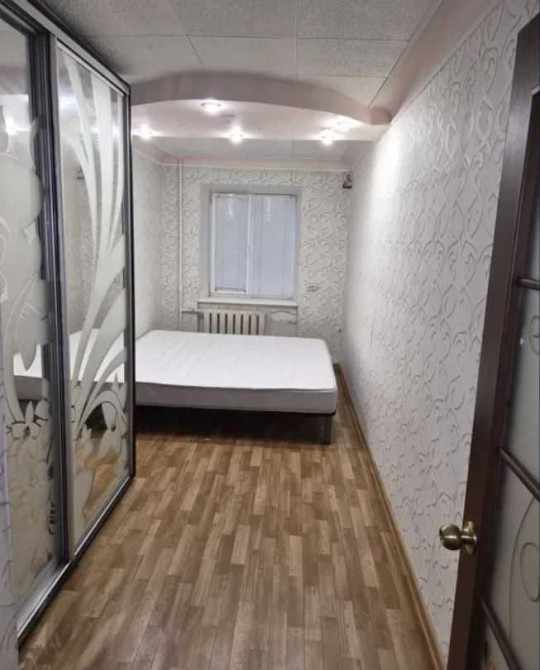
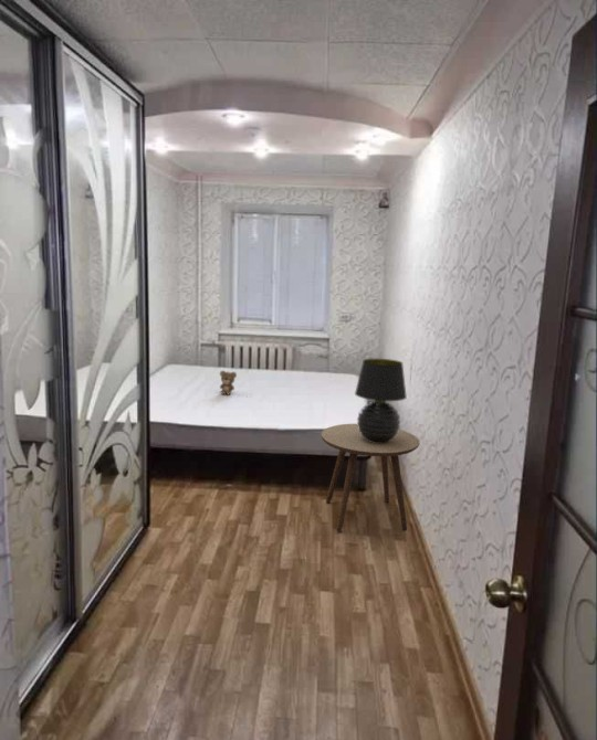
+ side table (353, 474)
+ teddy bear (233, 381)
+ table lamp (379, 401)
